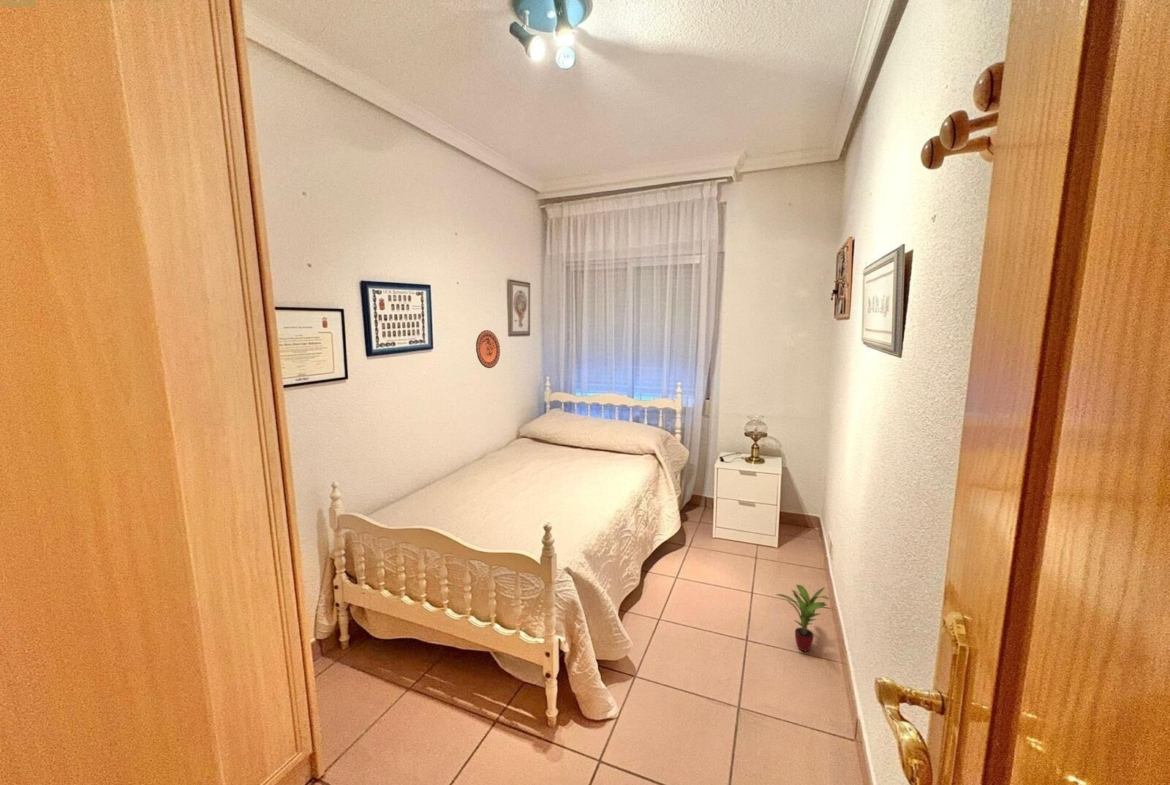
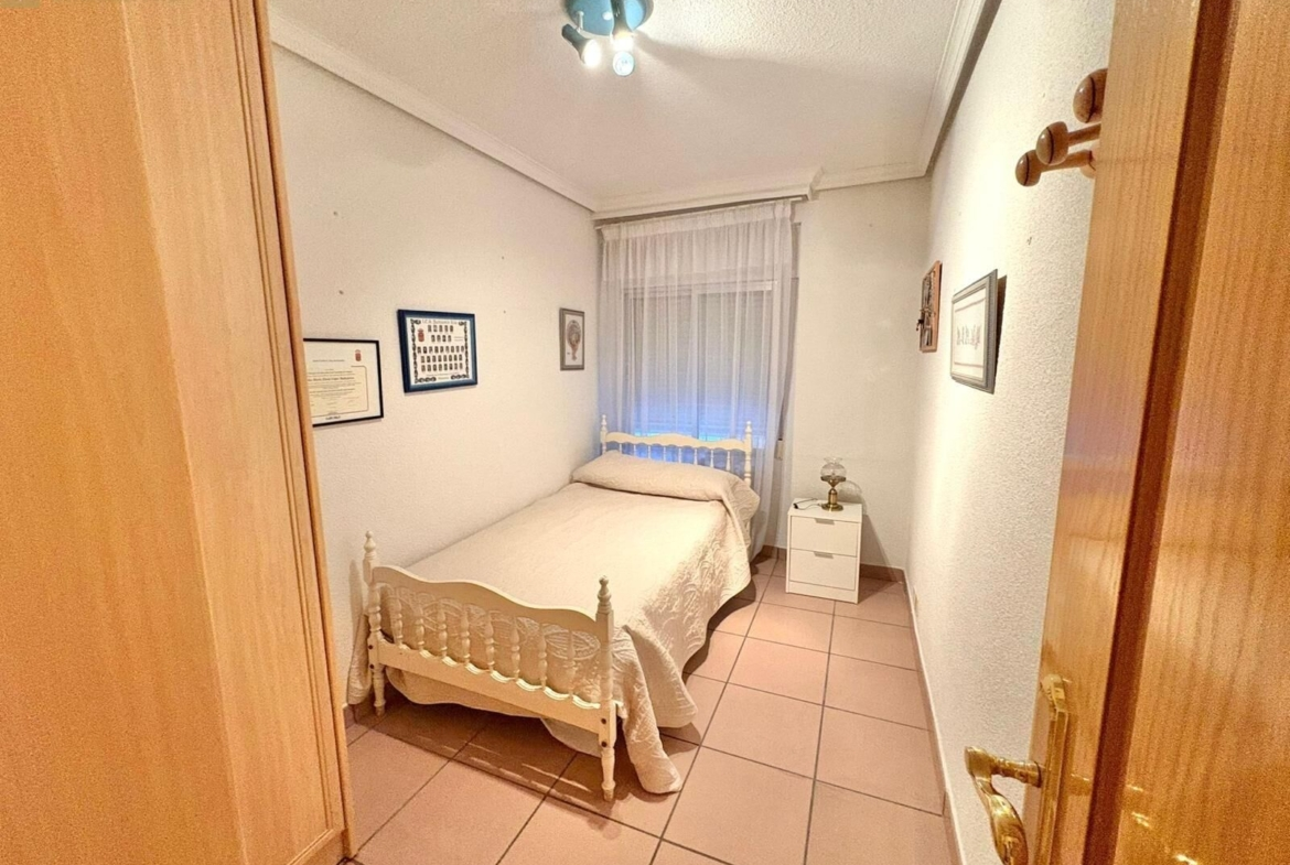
- decorative plate (487, 349)
- potted plant (800, 619)
